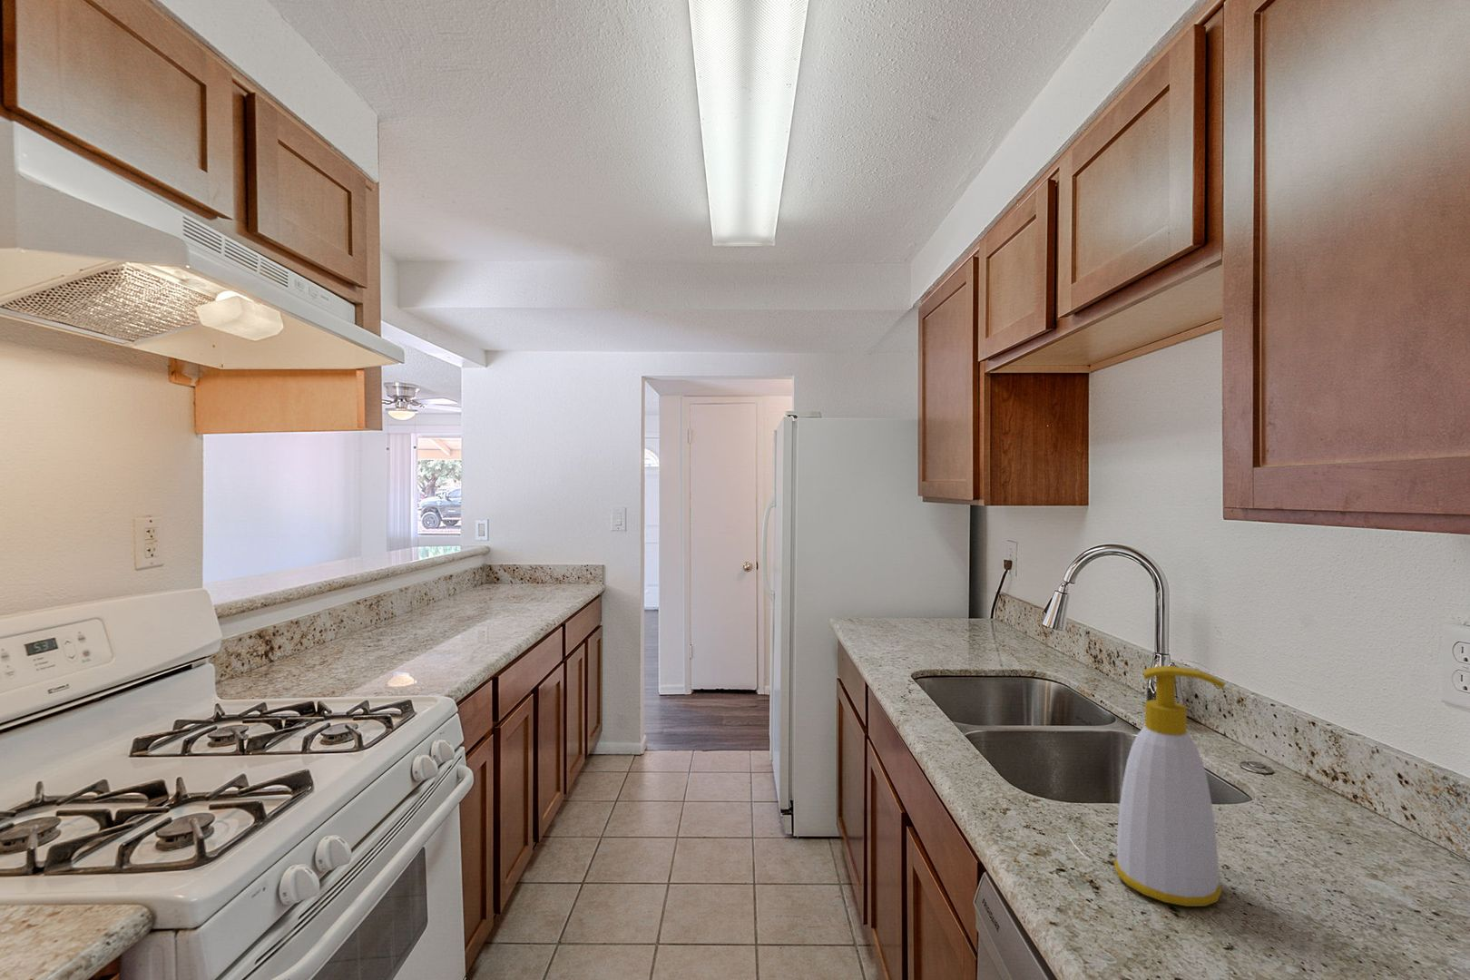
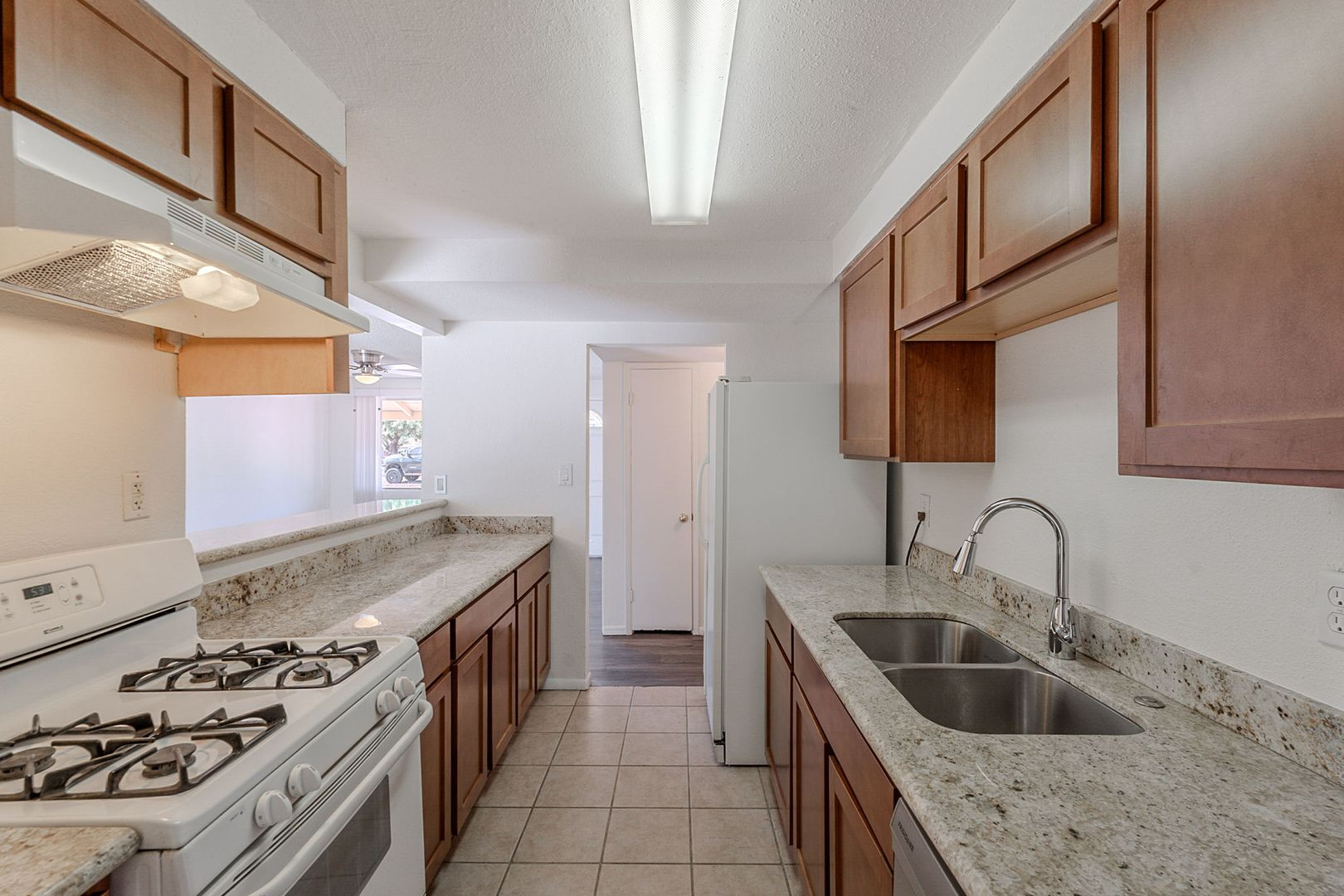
- soap bottle (1167, 775)
